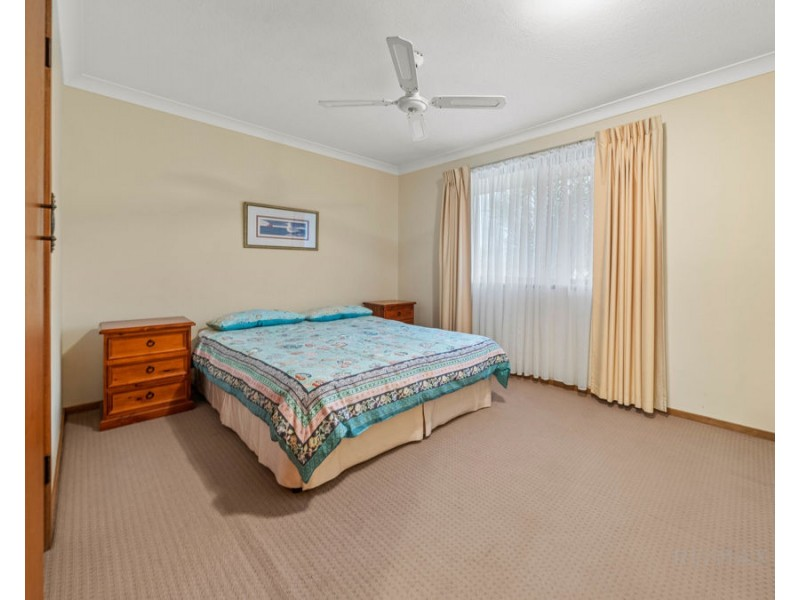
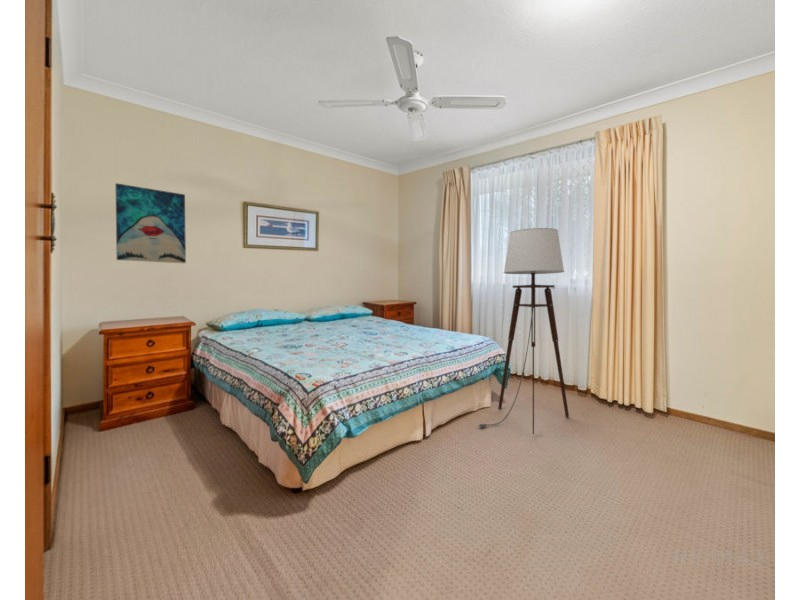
+ floor lamp (515, 326)
+ wall art (152, 225)
